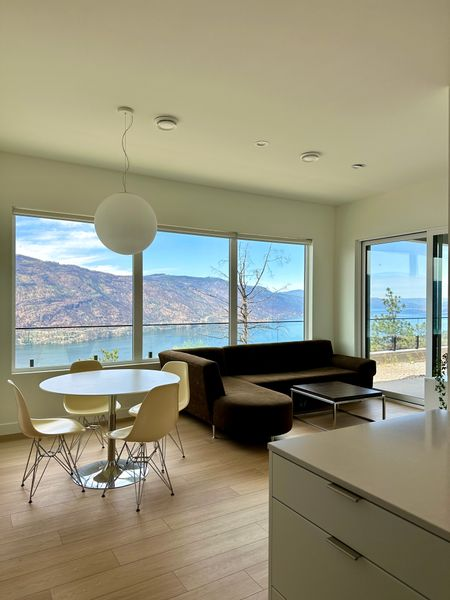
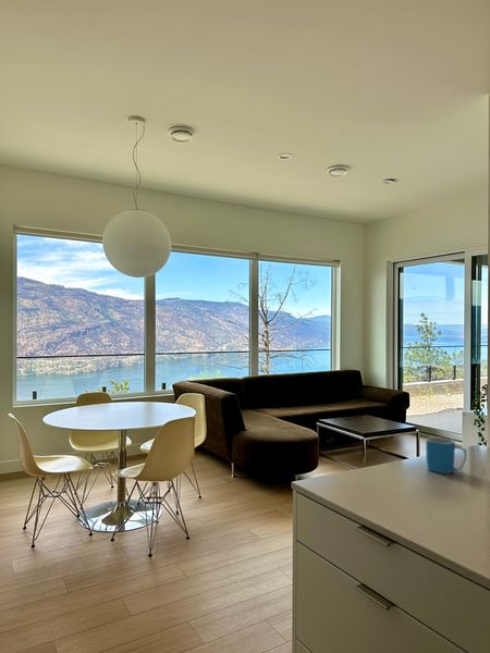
+ mug (445, 455)
